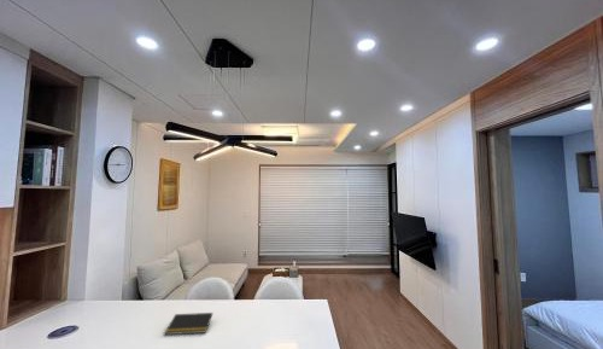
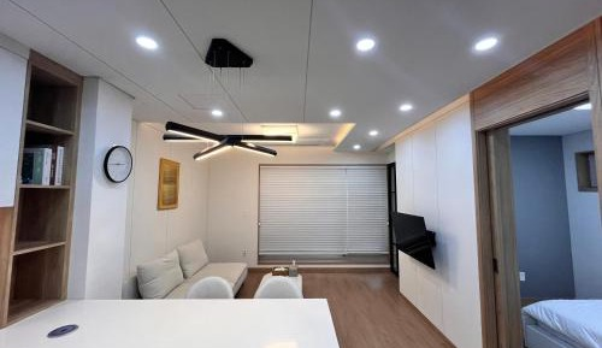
- notepad (189, 322)
